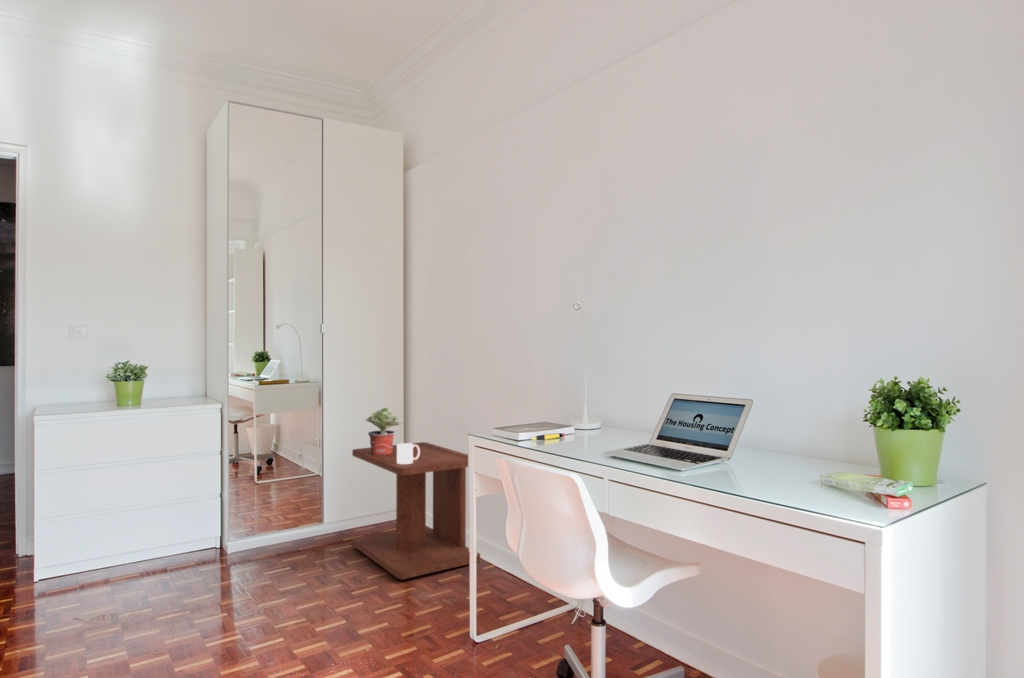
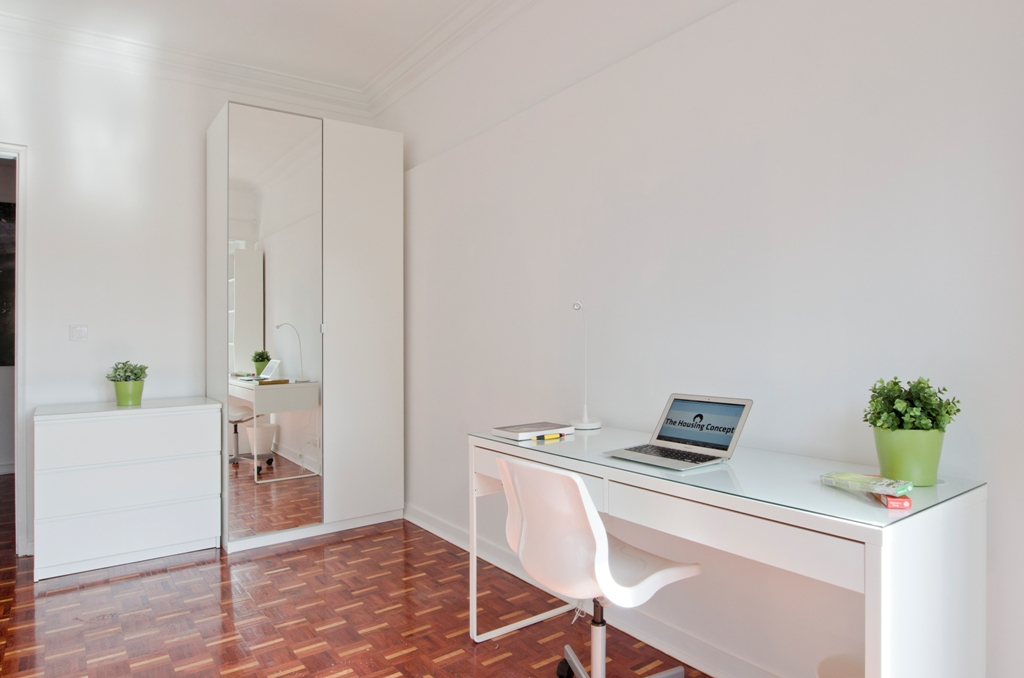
- mug (408, 451)
- side table (414, 504)
- potted plant (384, 429)
